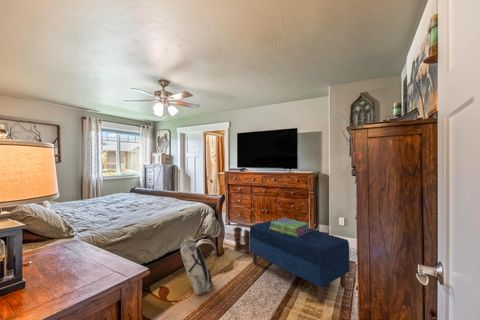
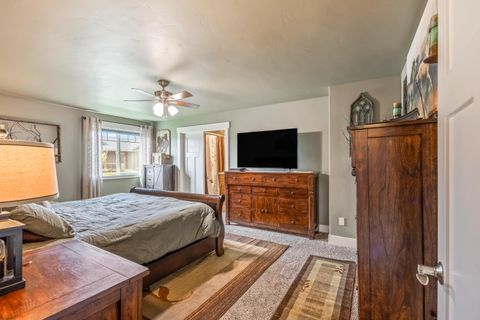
- bench (294, 253)
- boots (243, 237)
- stack of books (289, 226)
- backpack (199, 262)
